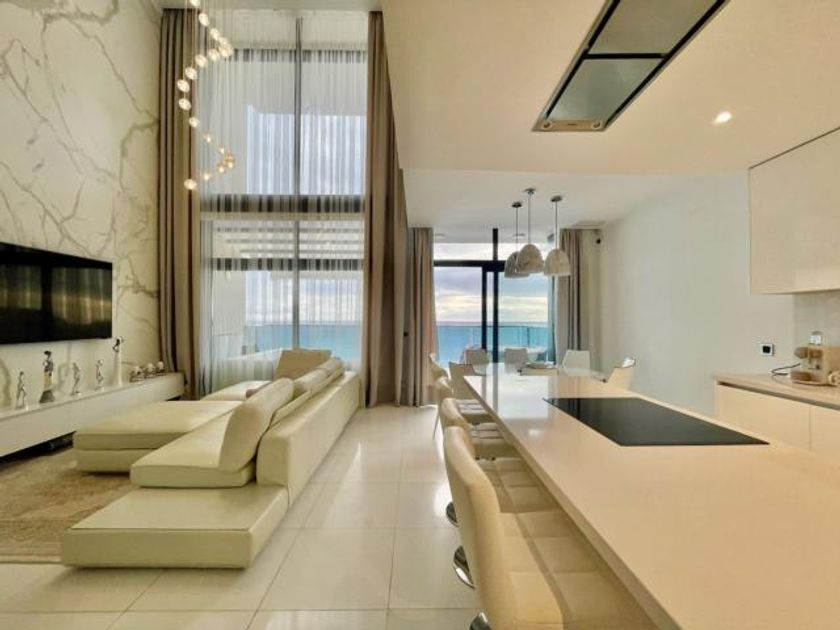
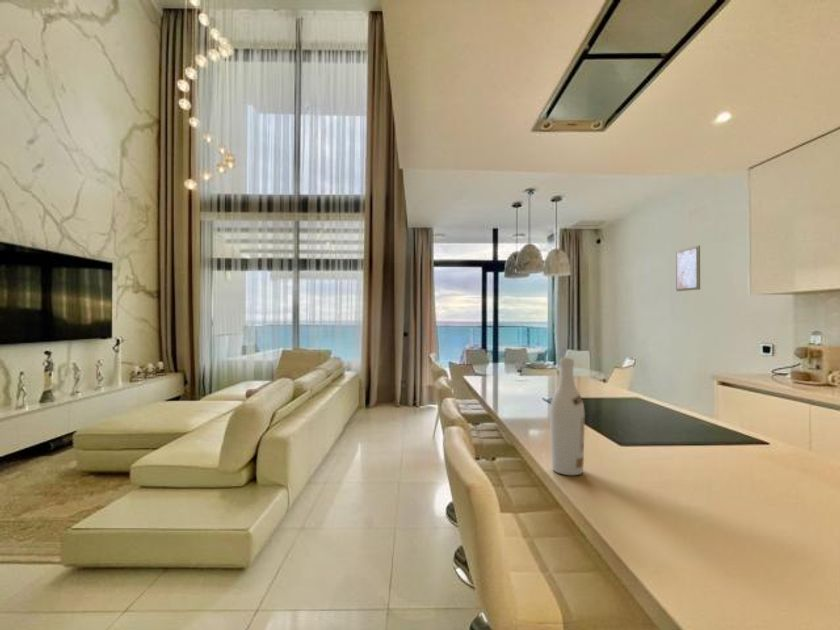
+ wine bottle (567, 414)
+ wall art (686, 269)
